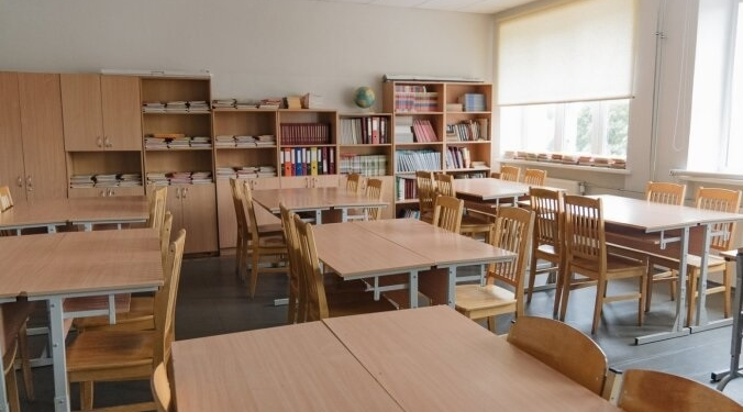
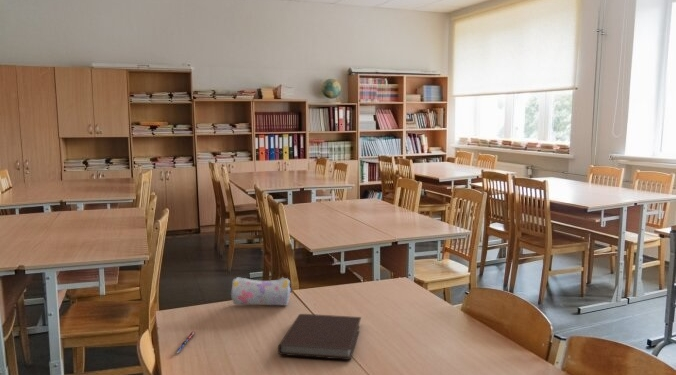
+ pen (185, 341)
+ pencil case (261, 291)
+ notebook (322, 334)
